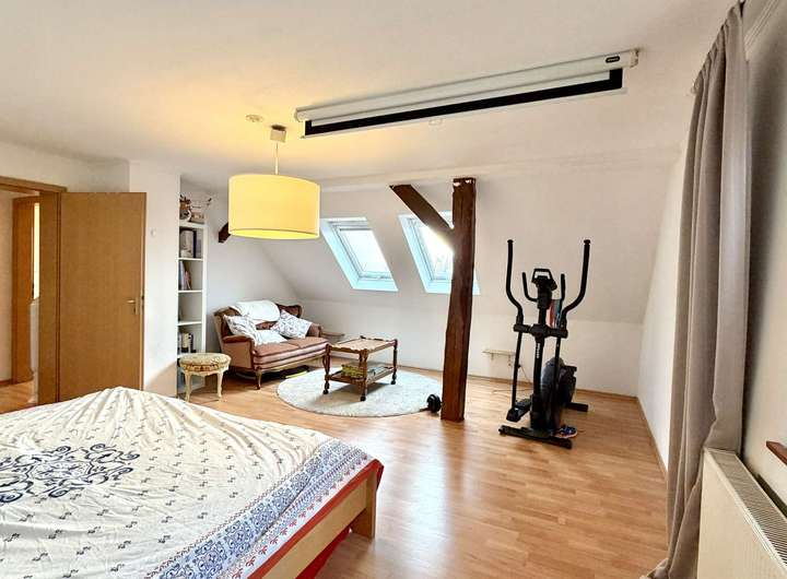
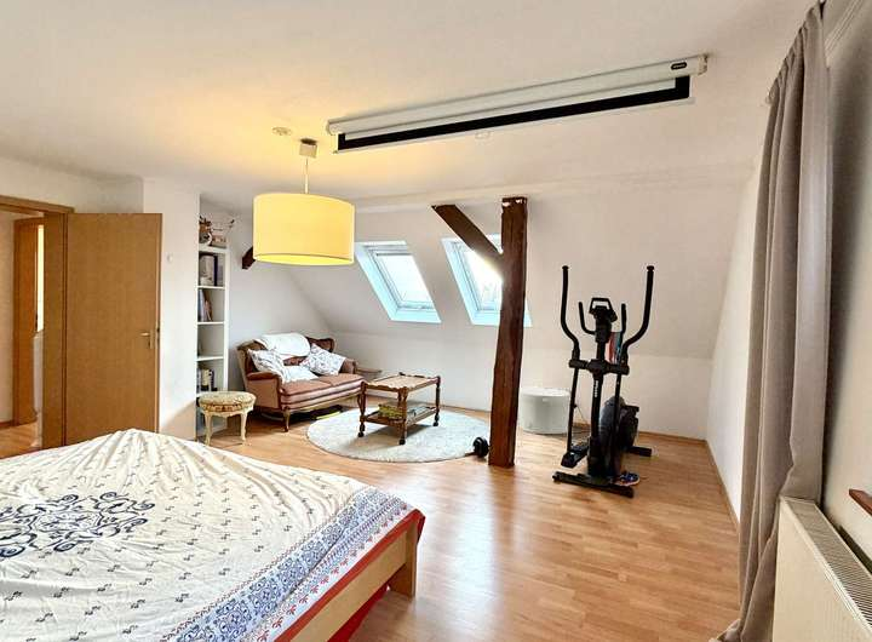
+ trash can (544, 409)
